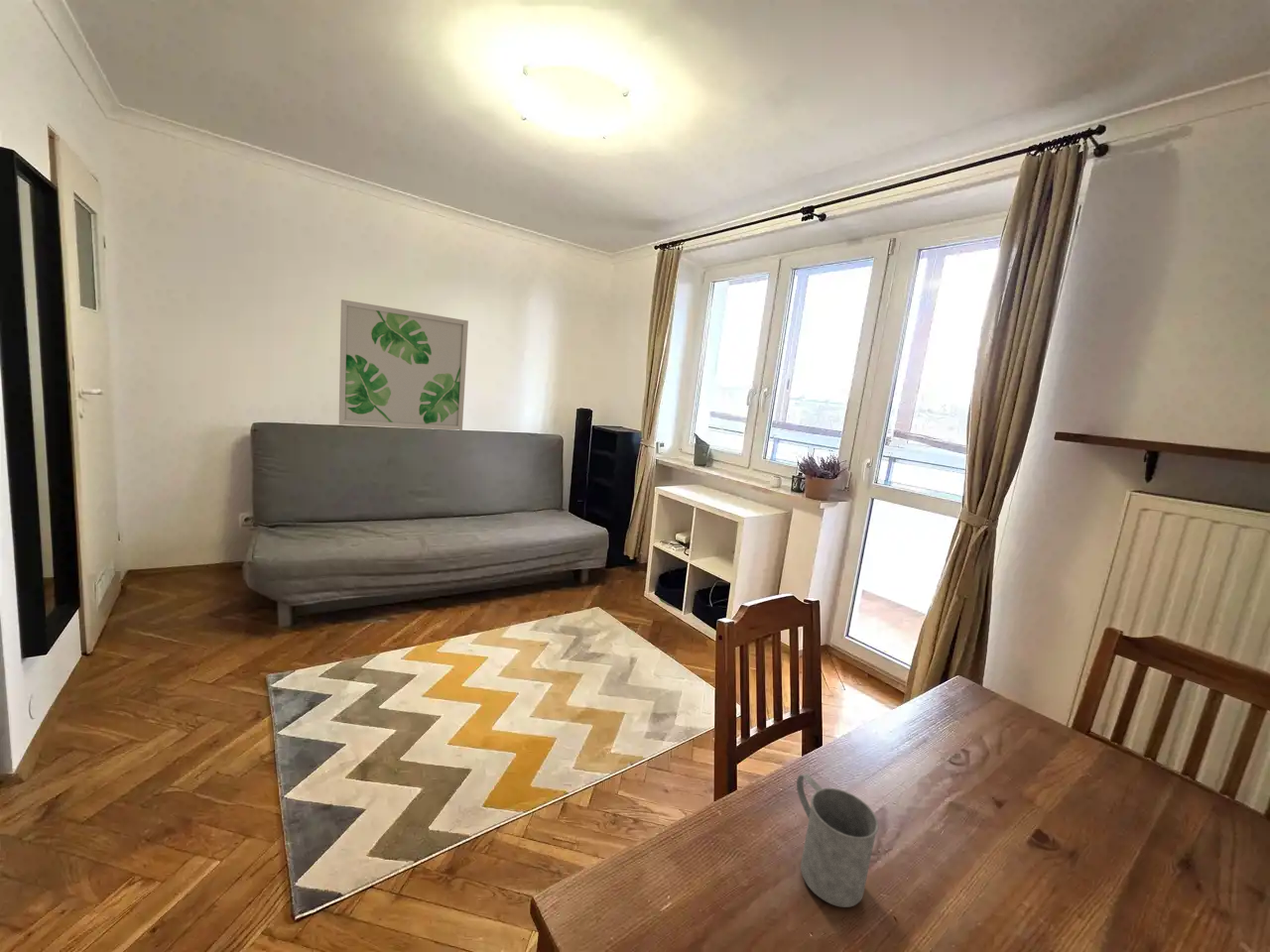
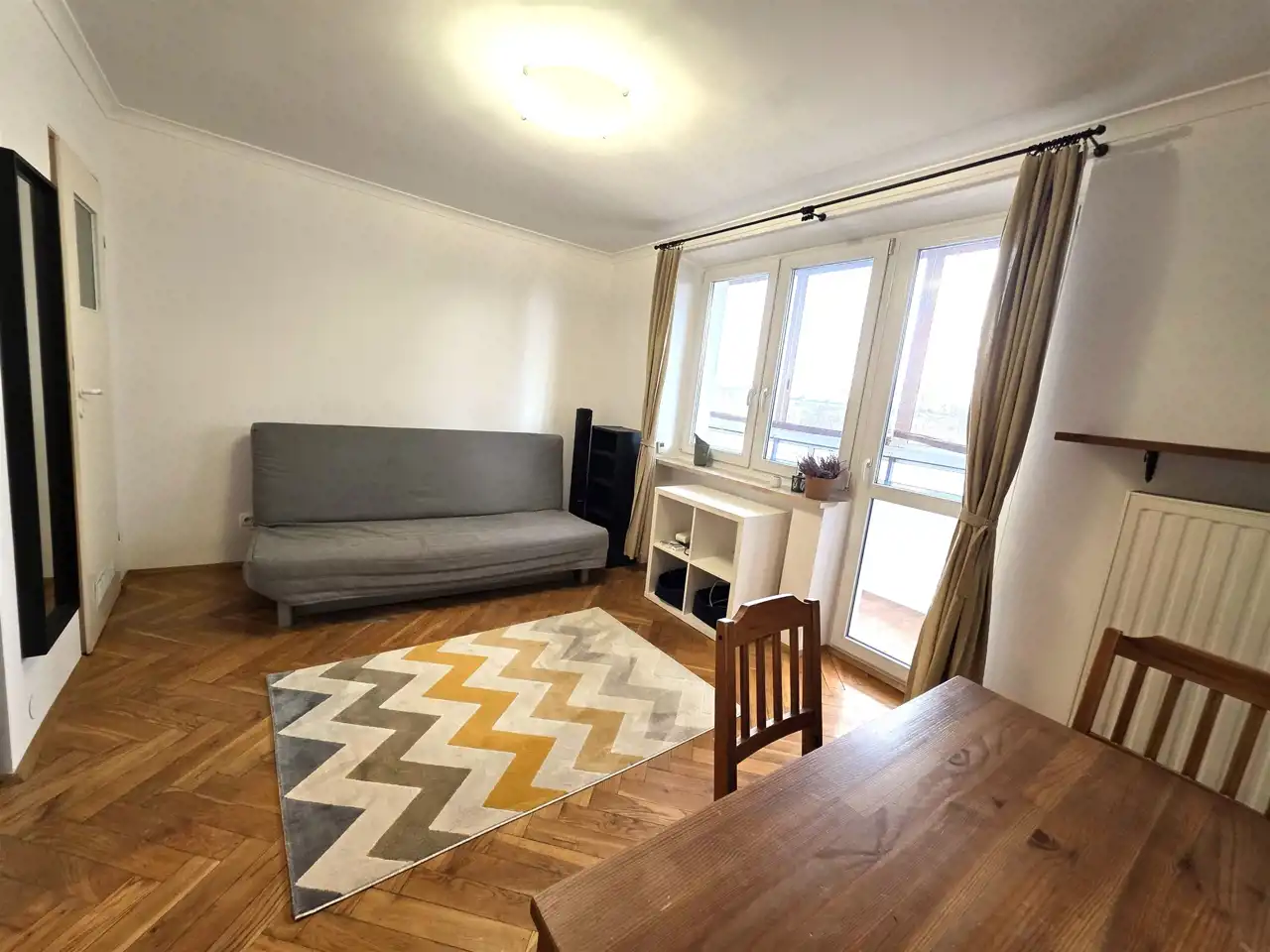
- wall art (406, 370)
- mug (826, 833)
